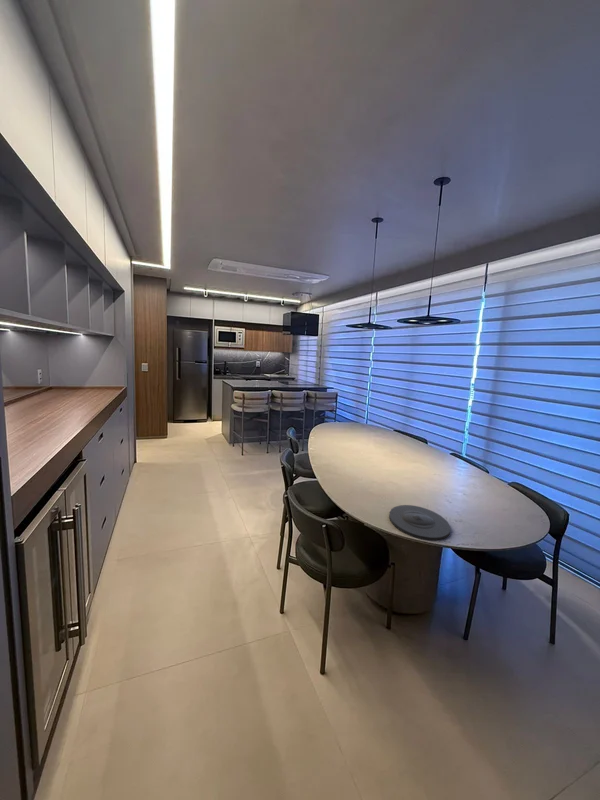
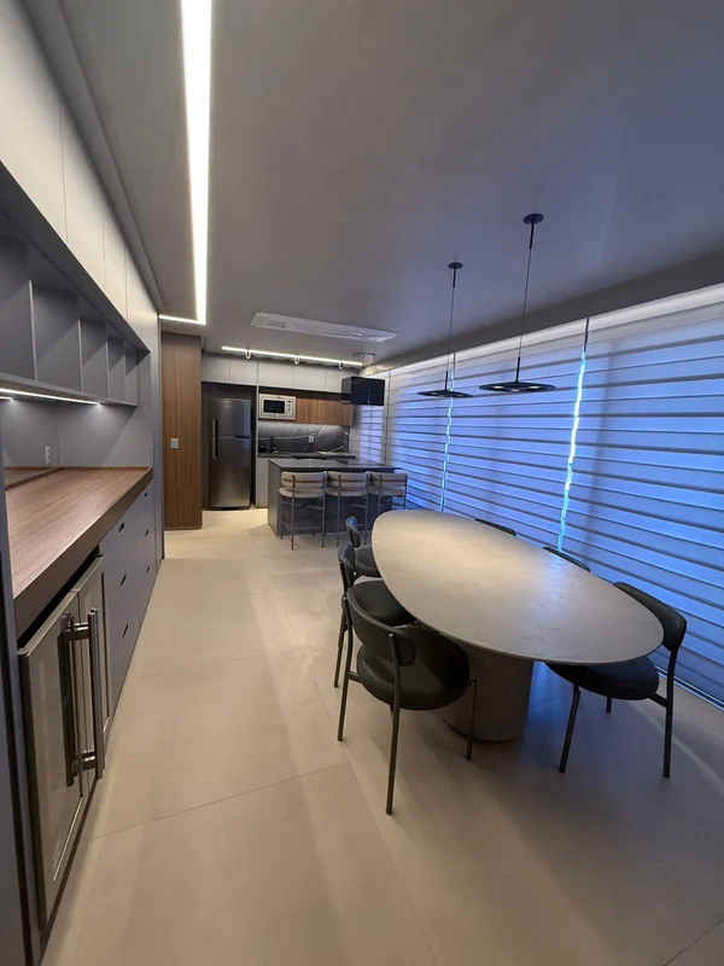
- plate (418, 519)
